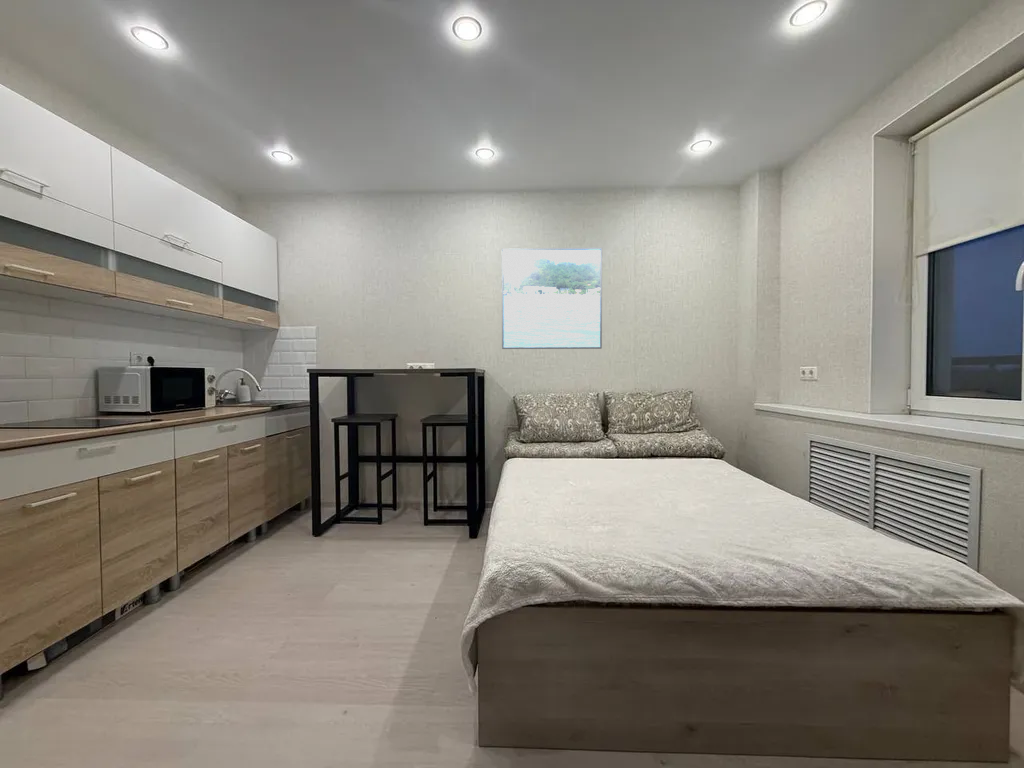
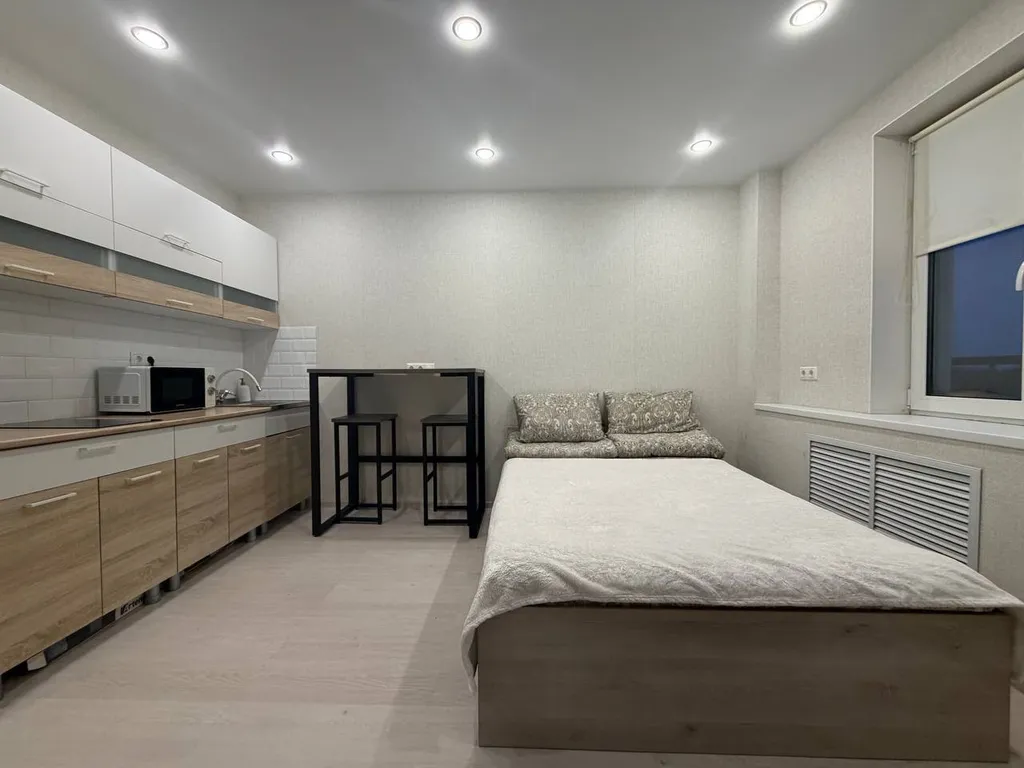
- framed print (551, 298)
